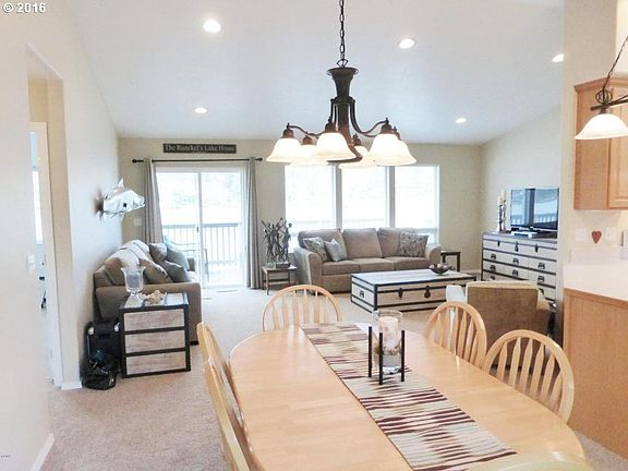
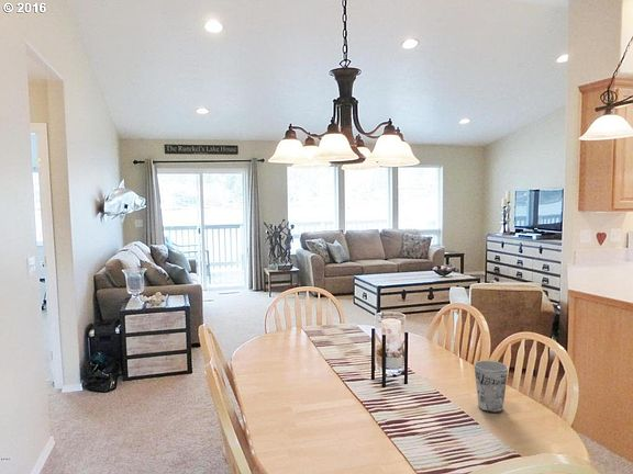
+ cup (490, 386)
